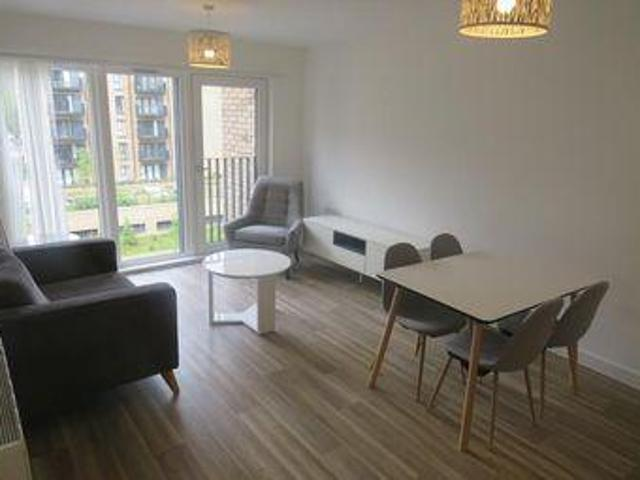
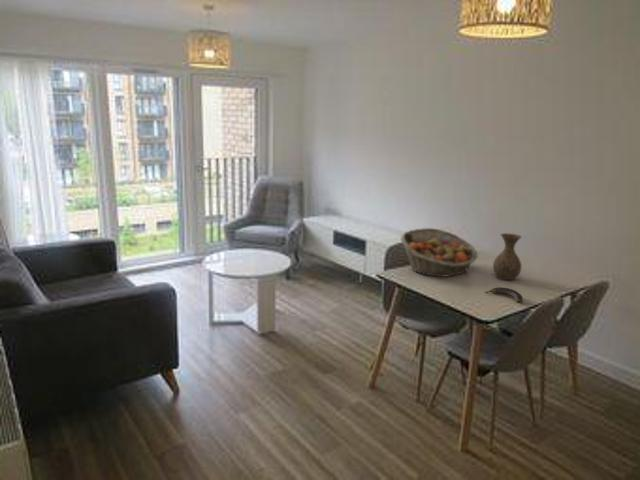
+ vase (508, 257)
+ banana (506, 293)
+ fruit basket (438, 251)
